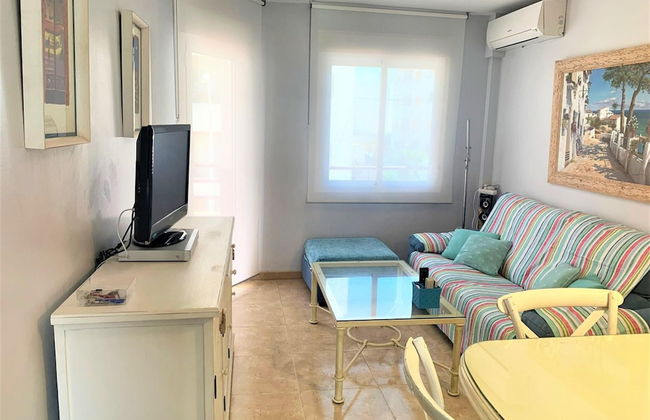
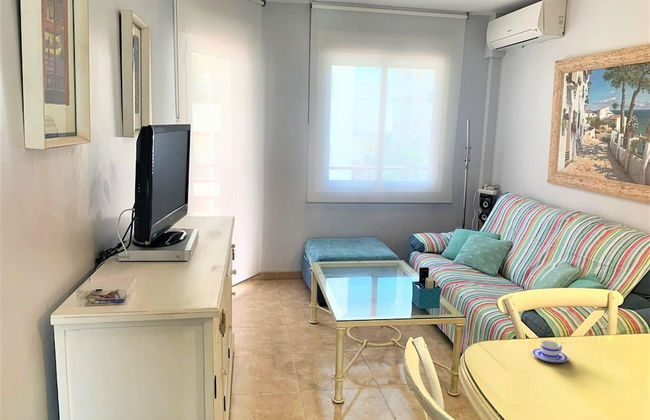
+ teacup (550, 350)
